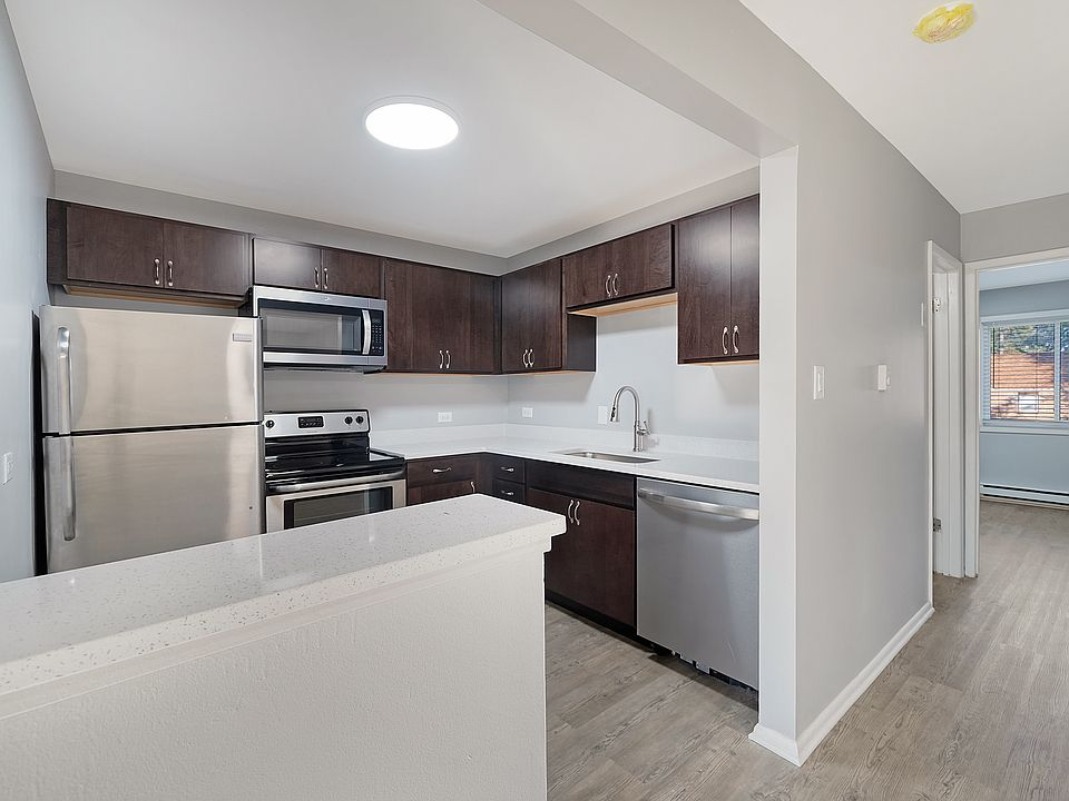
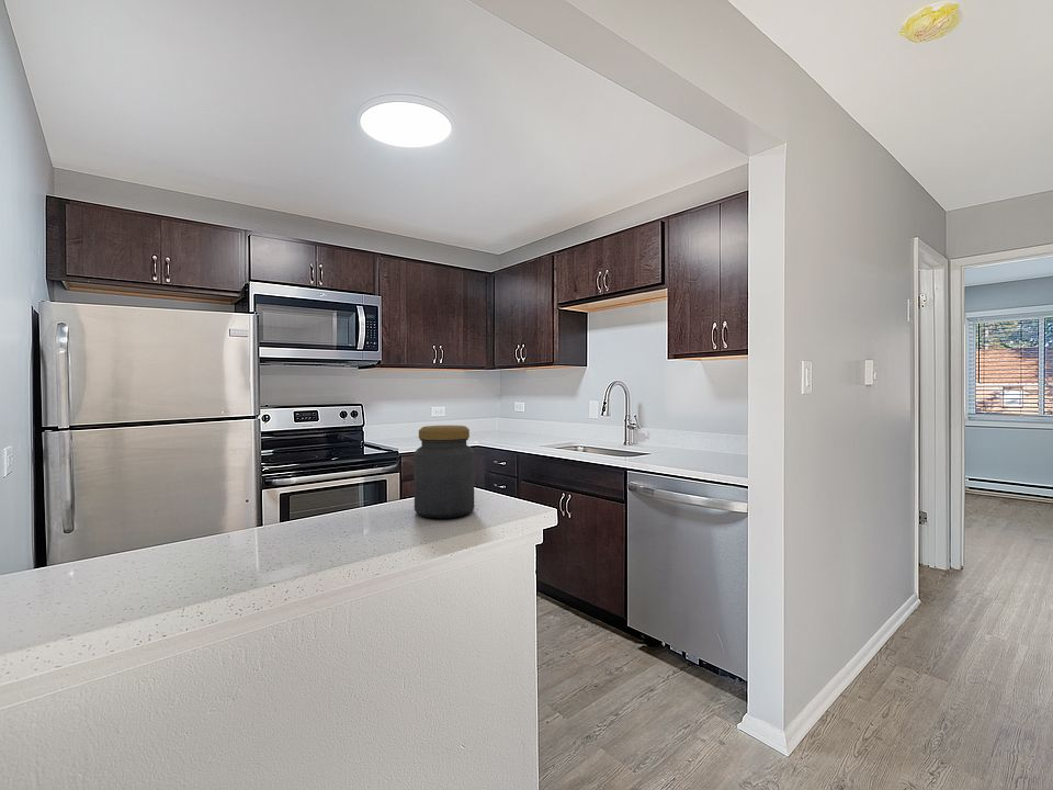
+ jar (444, 469)
